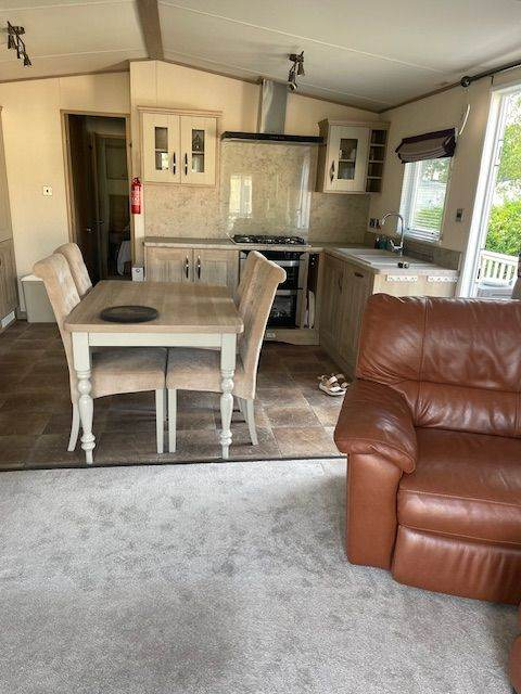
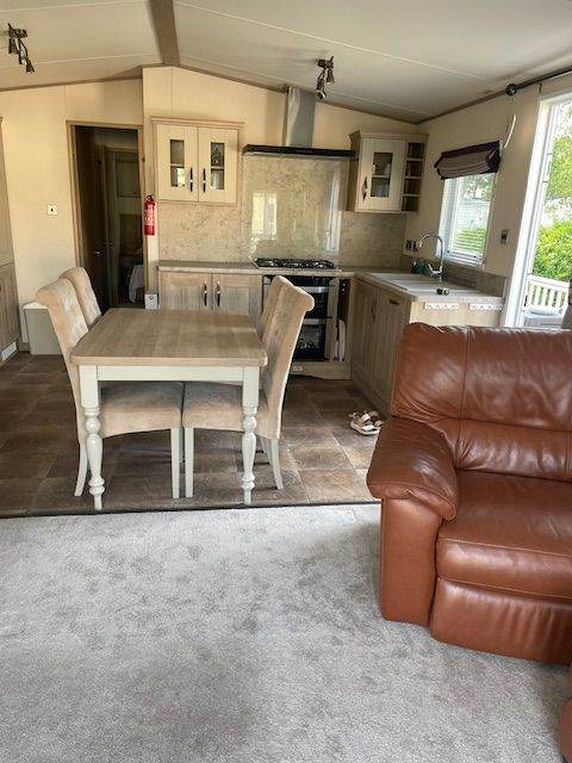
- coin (129, 313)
